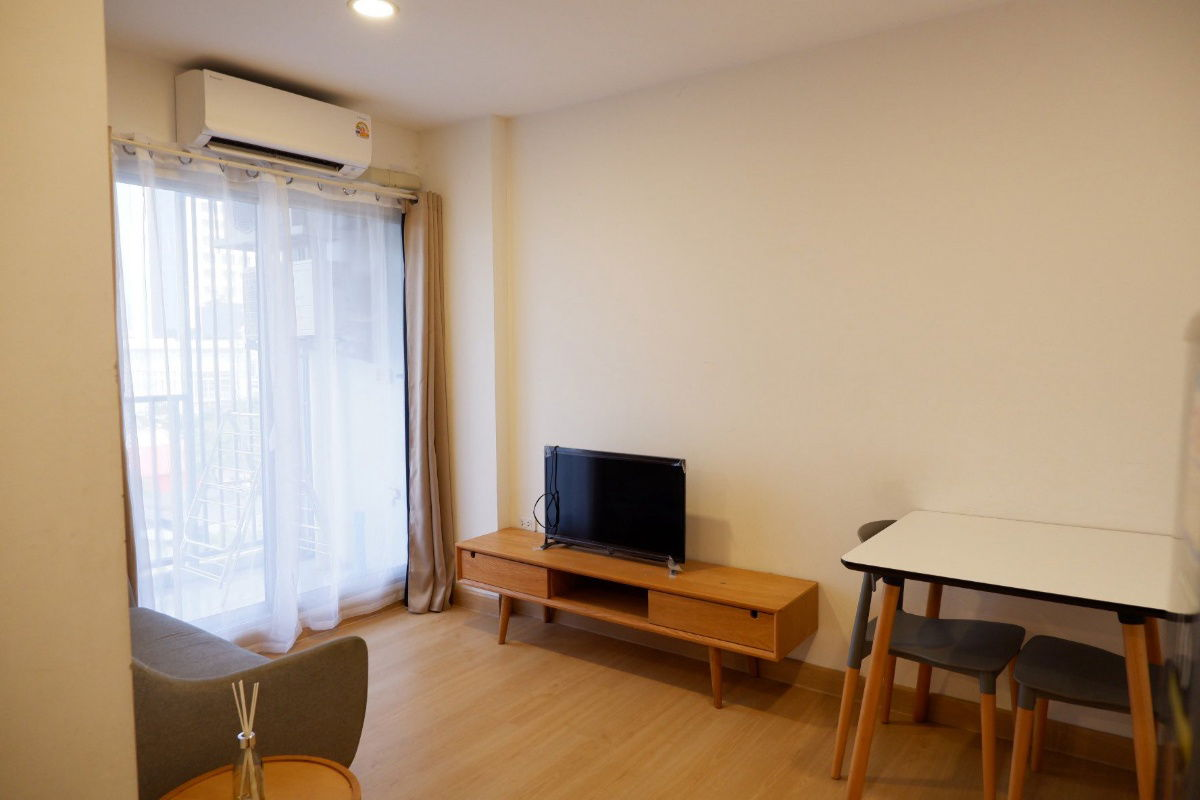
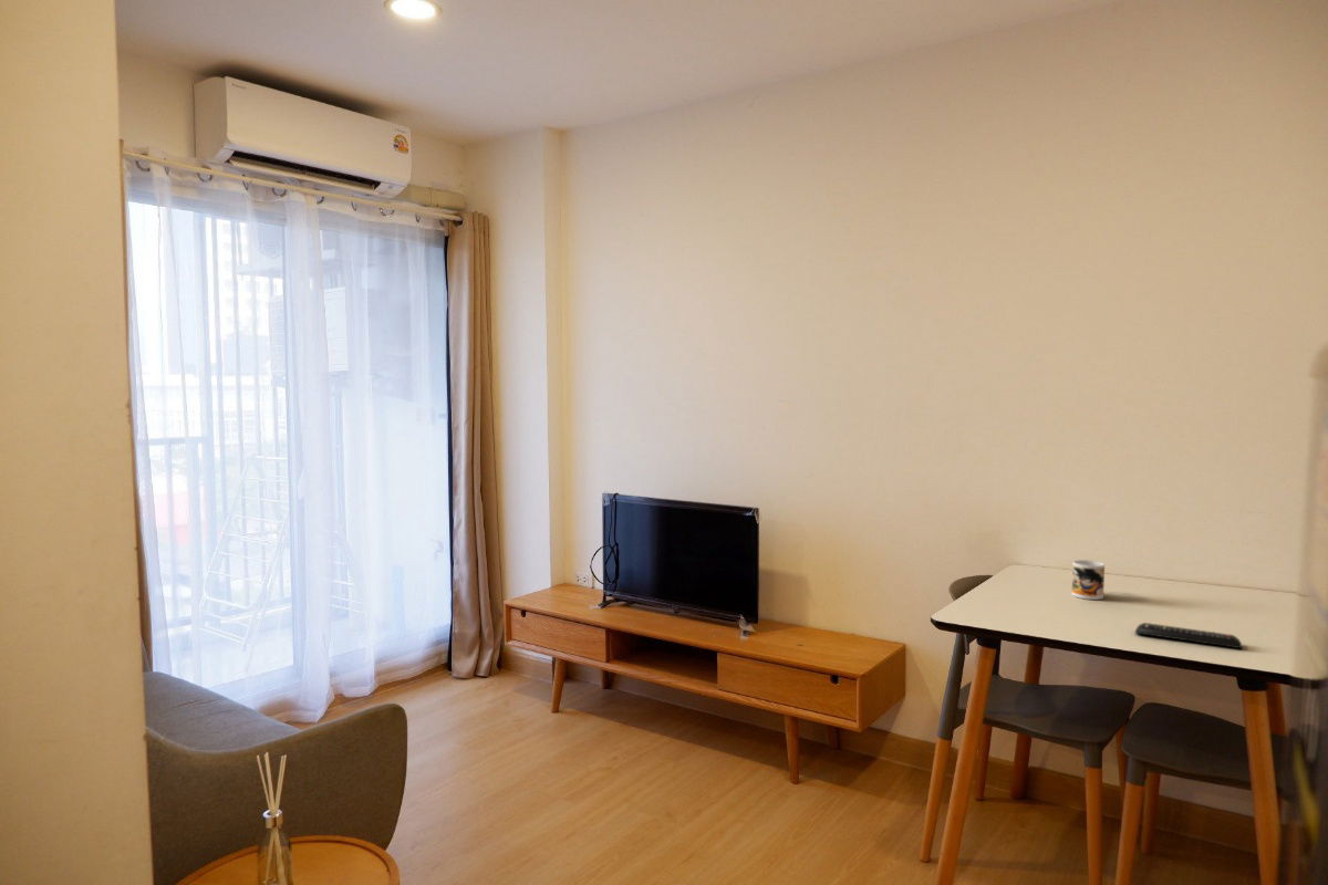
+ mug (1089, 577)
+ remote control (1186, 635)
